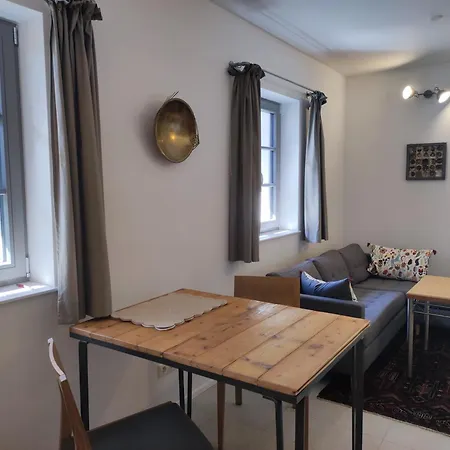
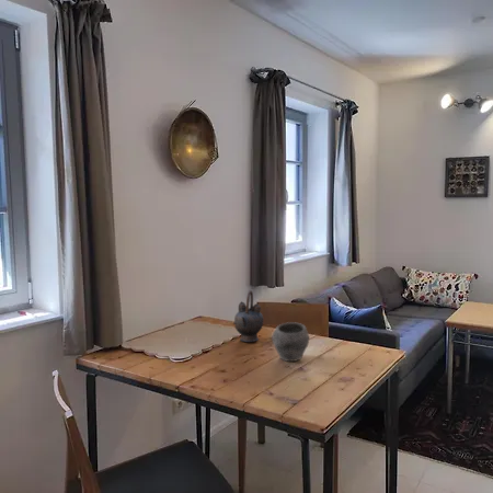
+ bowl (290, 342)
+ teapot (248, 316)
